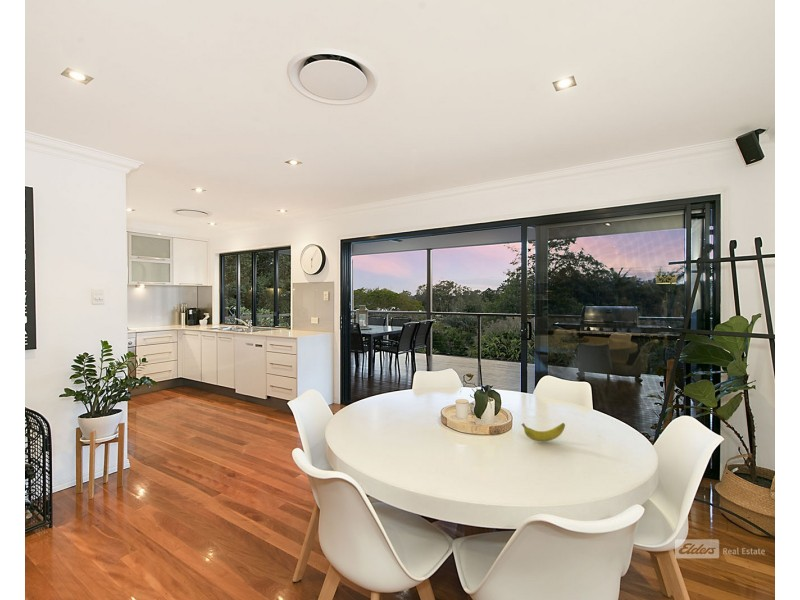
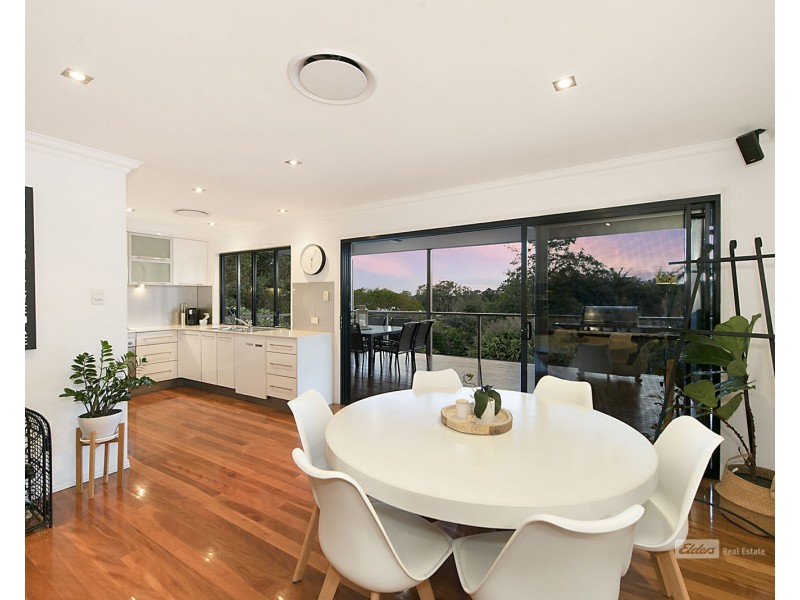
- banana (543, 431)
